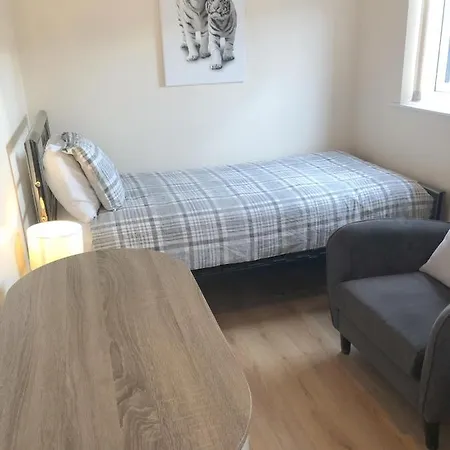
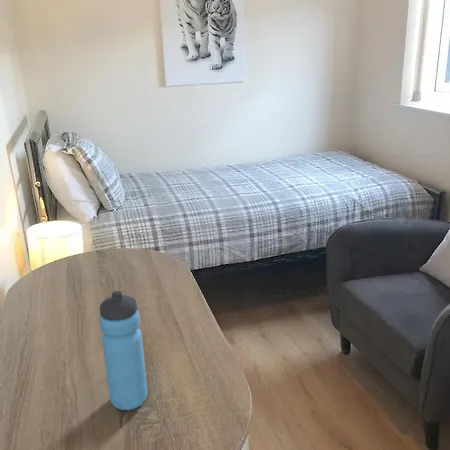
+ water bottle (123, 348)
